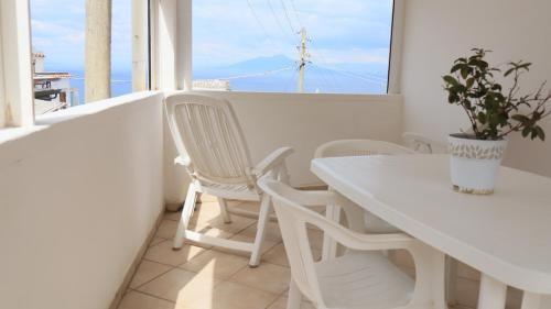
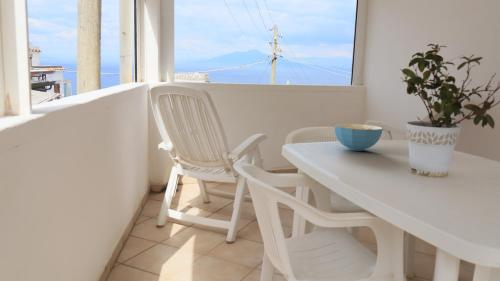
+ cereal bowl (357, 138)
